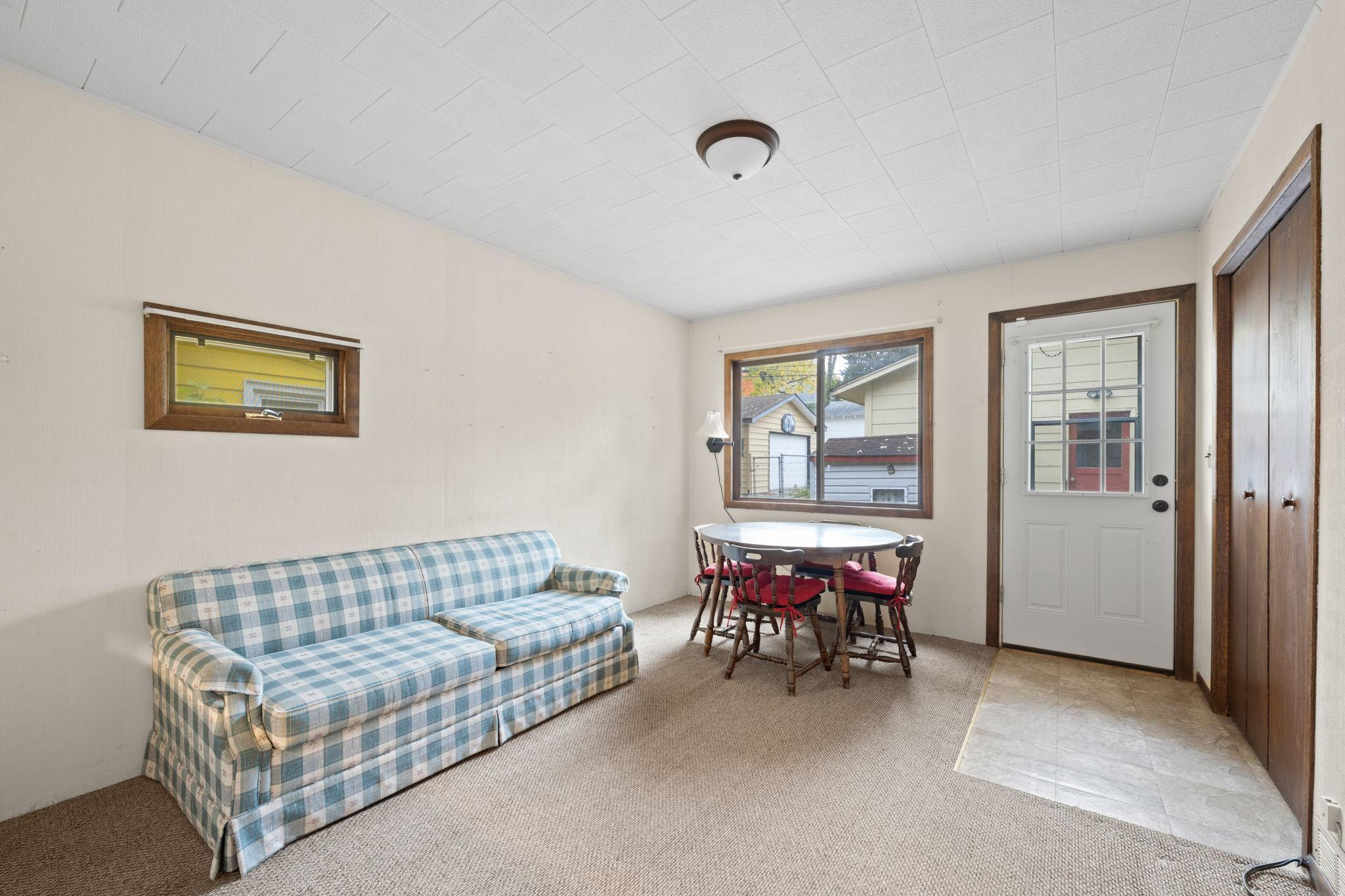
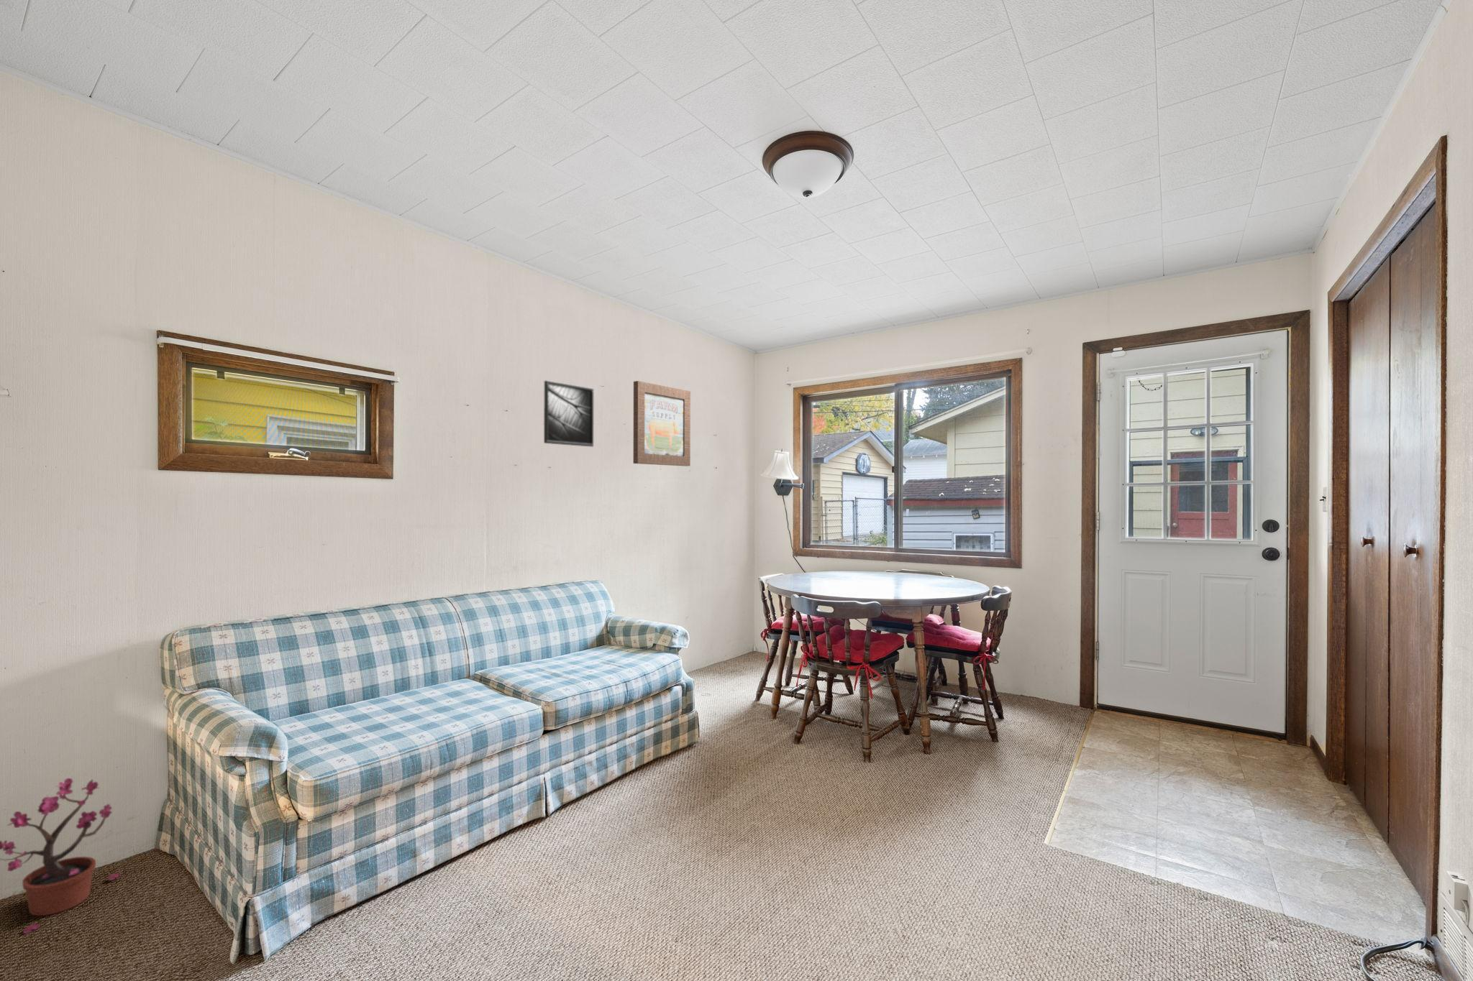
+ wall art (664, 426)
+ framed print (569, 415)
+ potted plant (64, 851)
